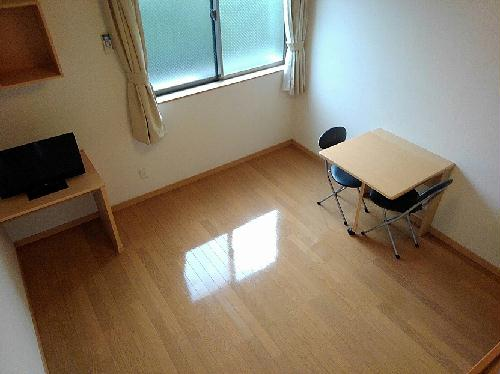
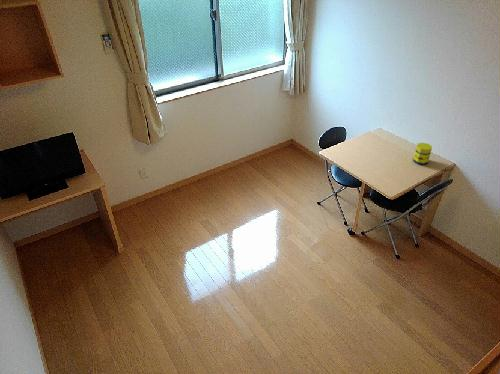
+ jar (422, 153)
